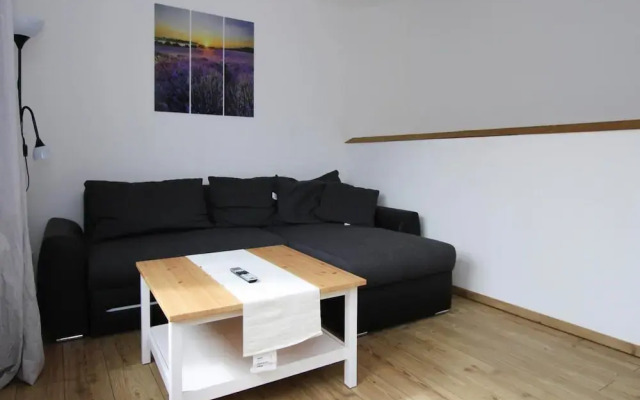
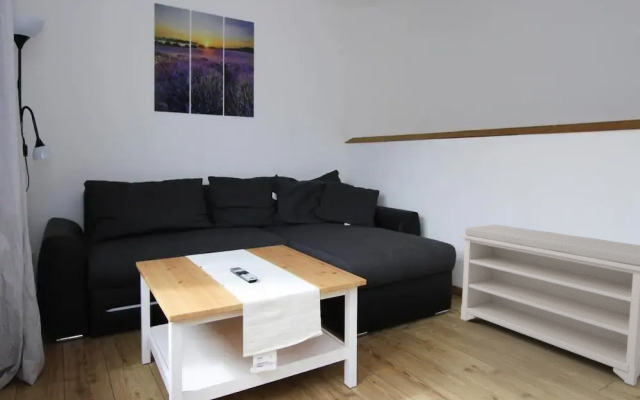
+ bench (551, 289)
